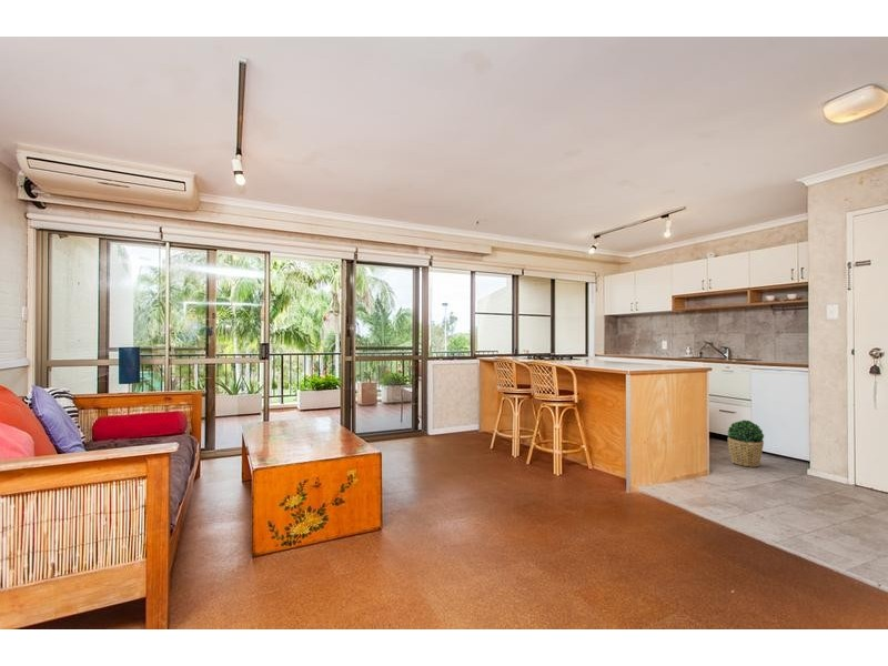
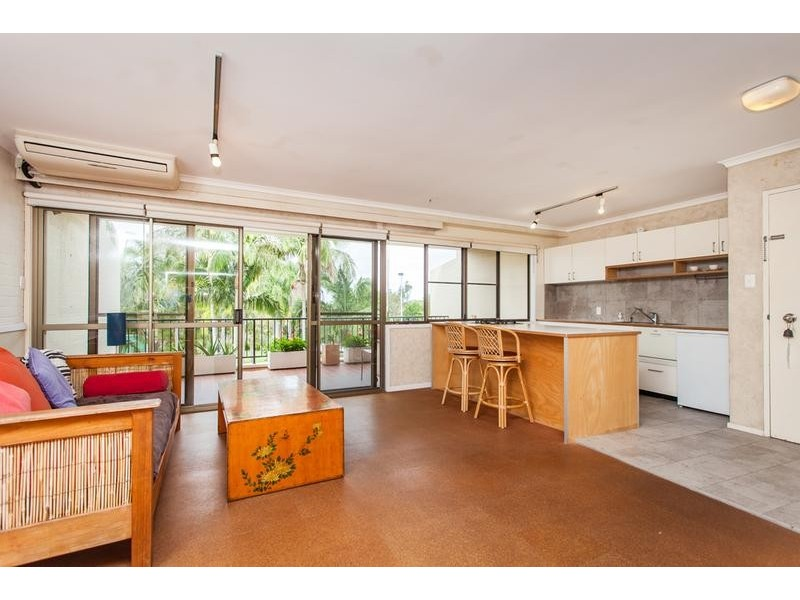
- potted plant (745, 442)
